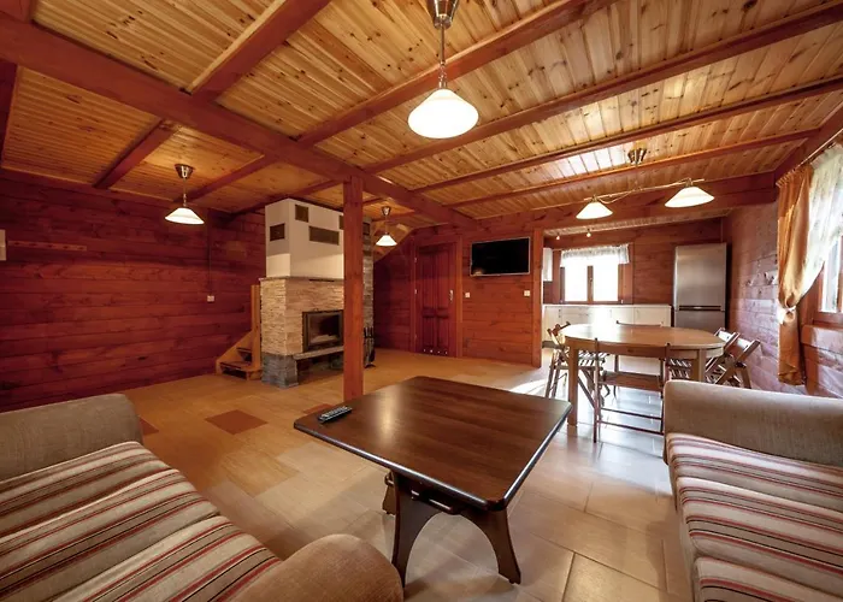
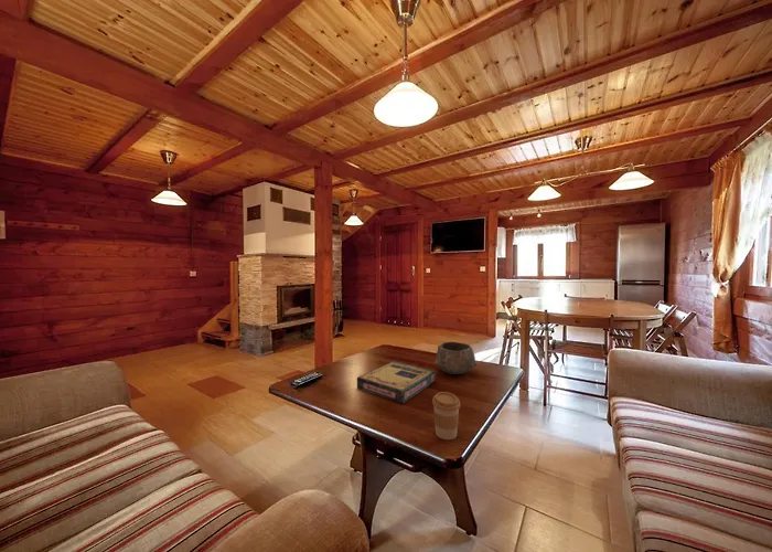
+ video game box (397, 379)
+ coffee cup (446, 414)
+ bowl (454, 359)
